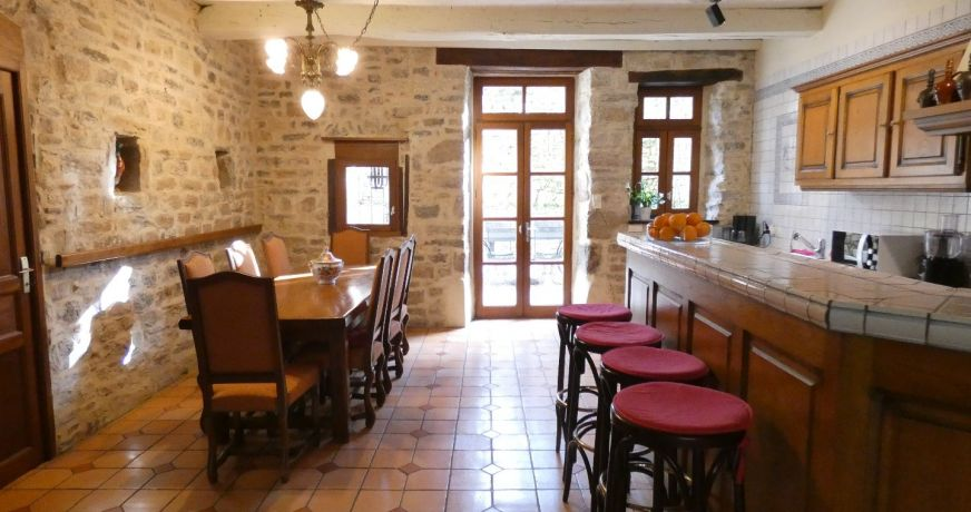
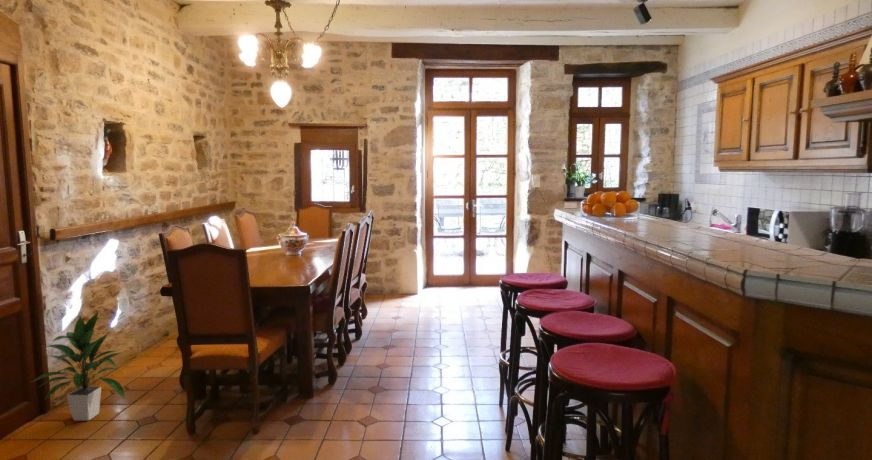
+ indoor plant (84, 368)
